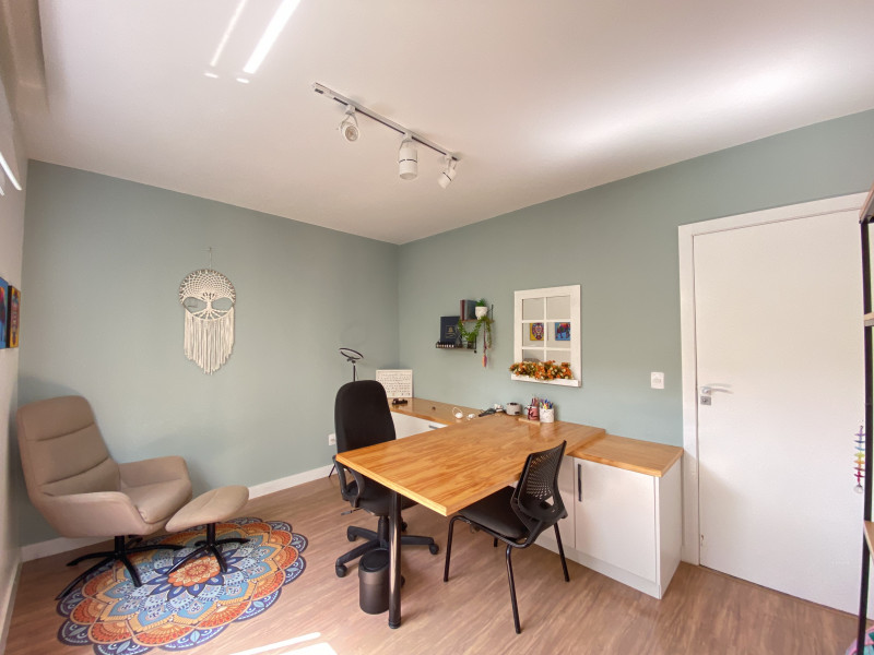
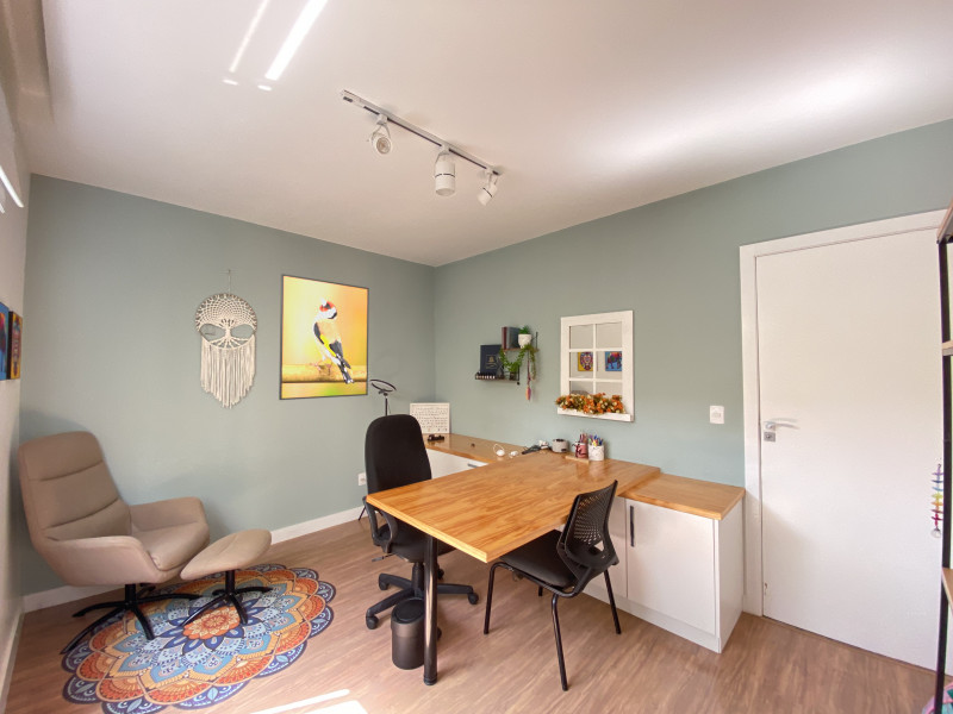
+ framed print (328, 339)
